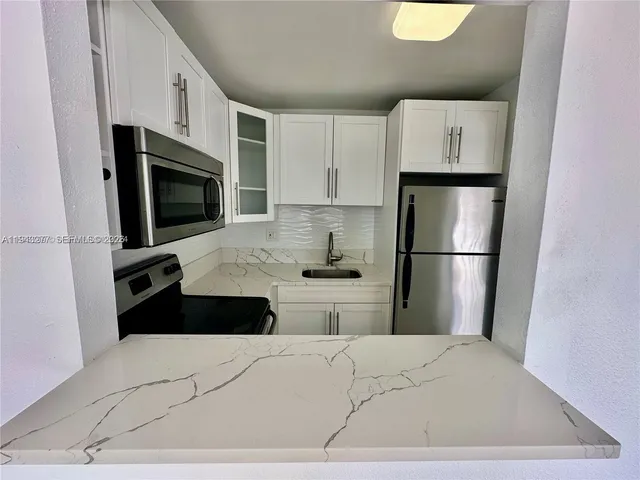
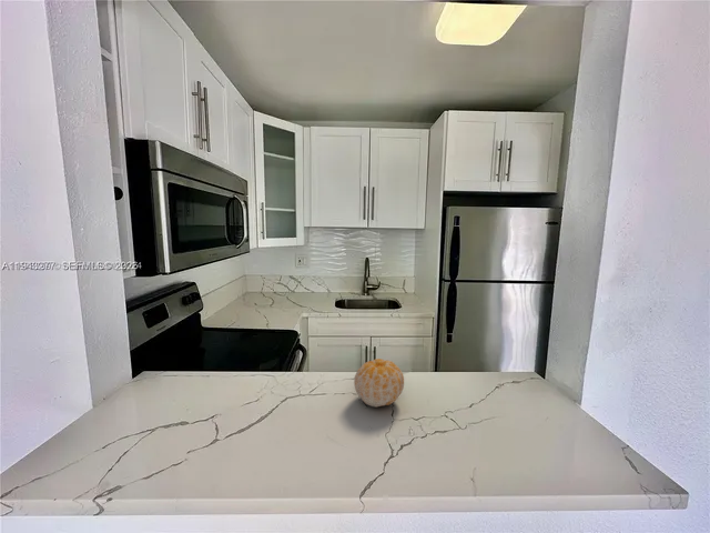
+ fruit (379, 382)
